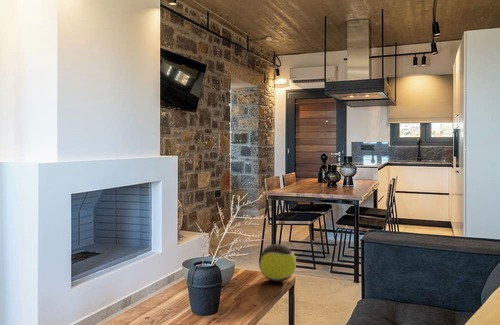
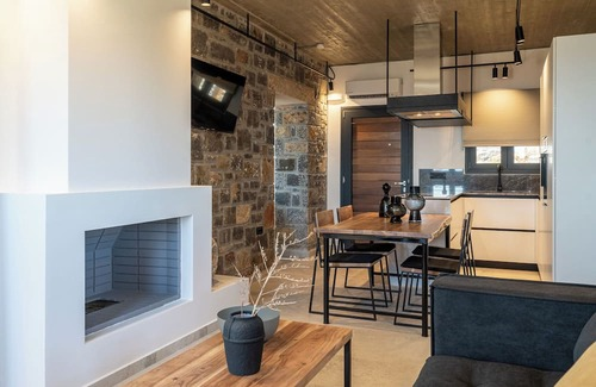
- decorative ball (277, 262)
